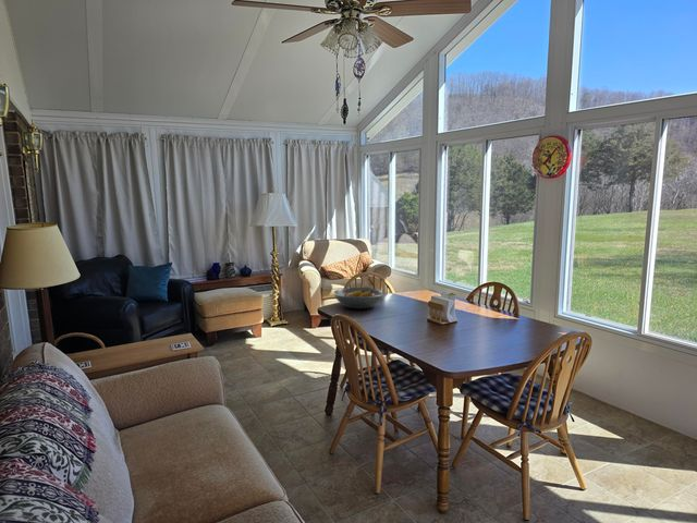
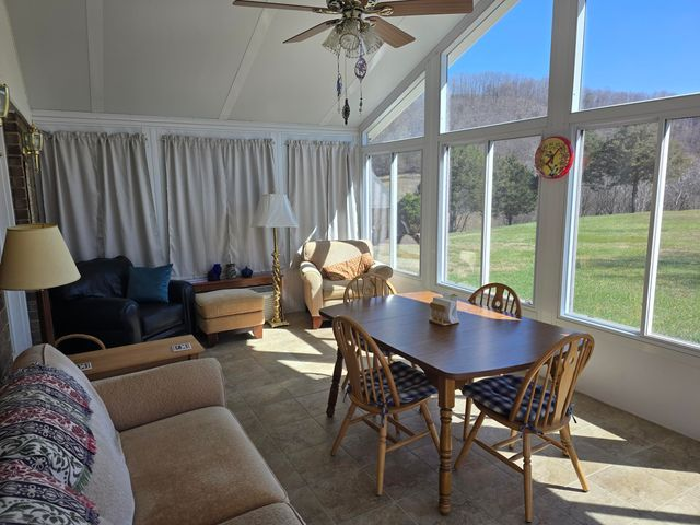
- fruit bowl (358, 296)
